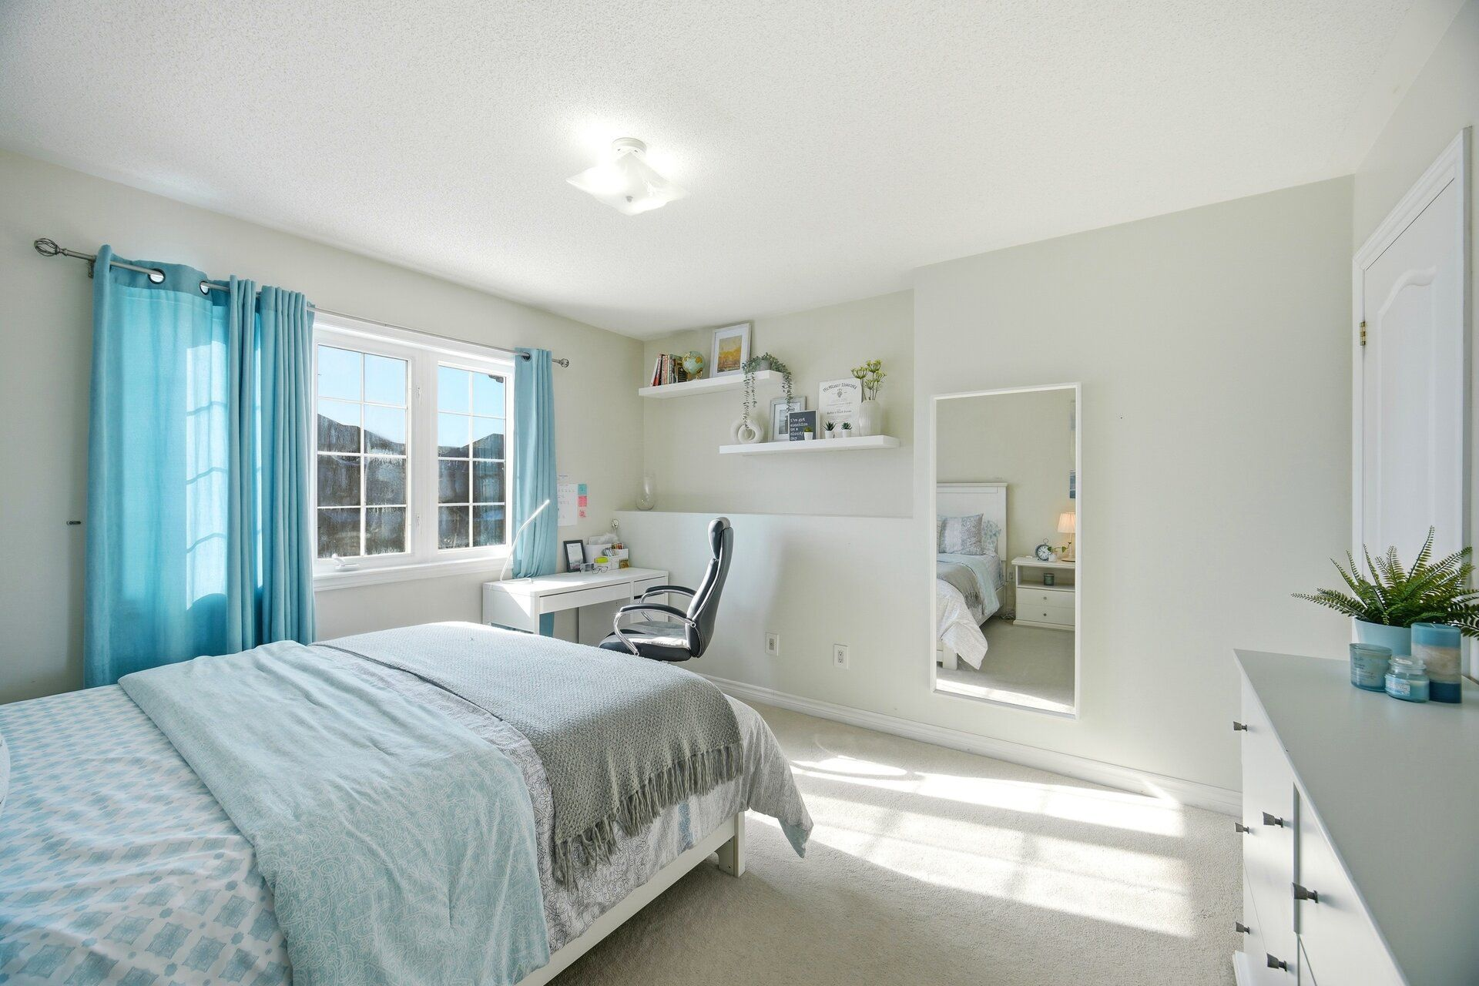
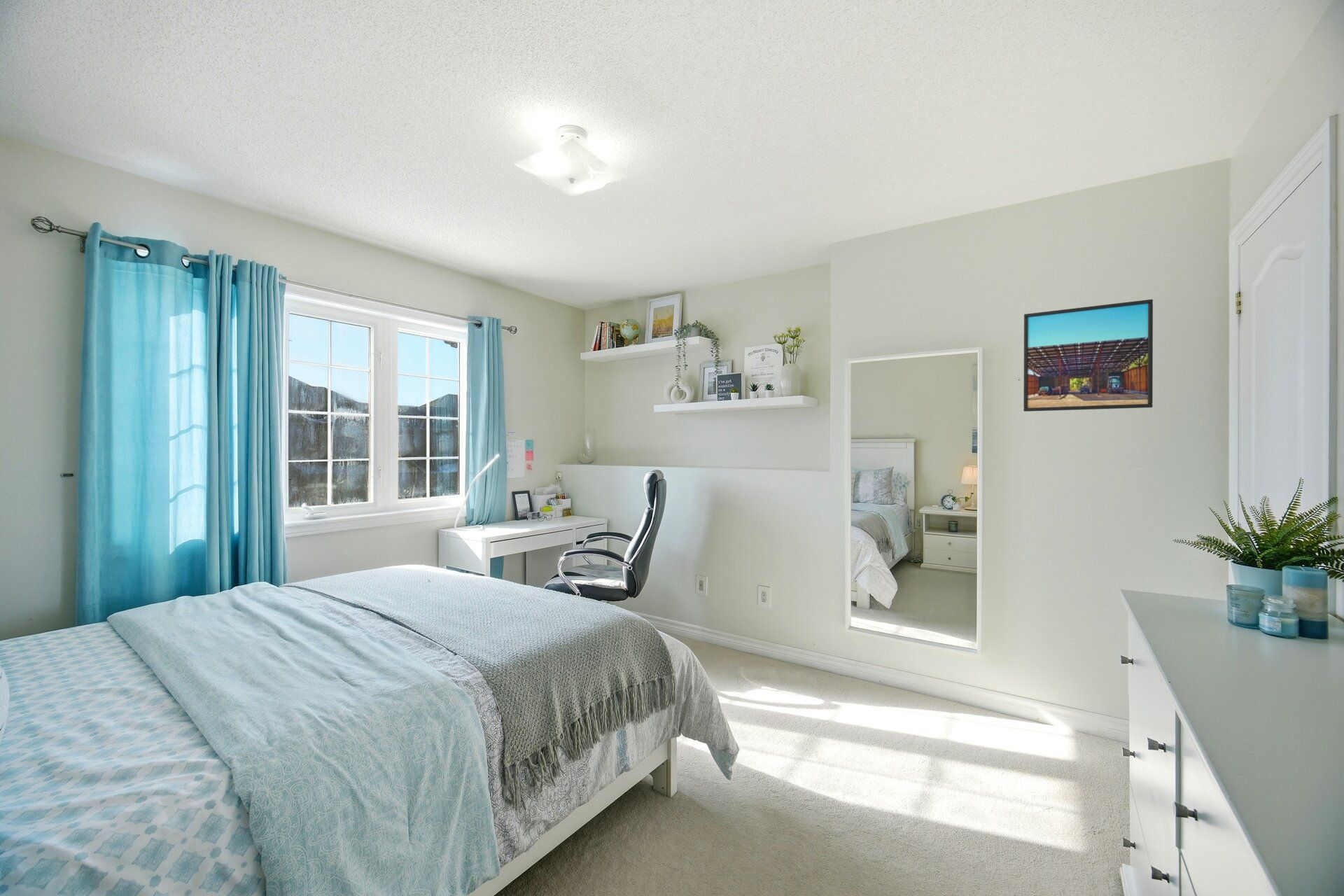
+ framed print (1084, 358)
